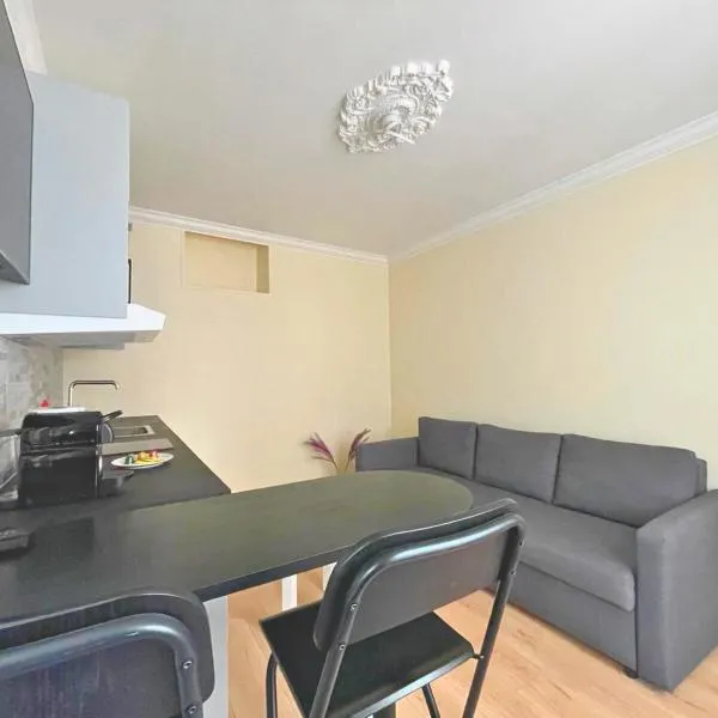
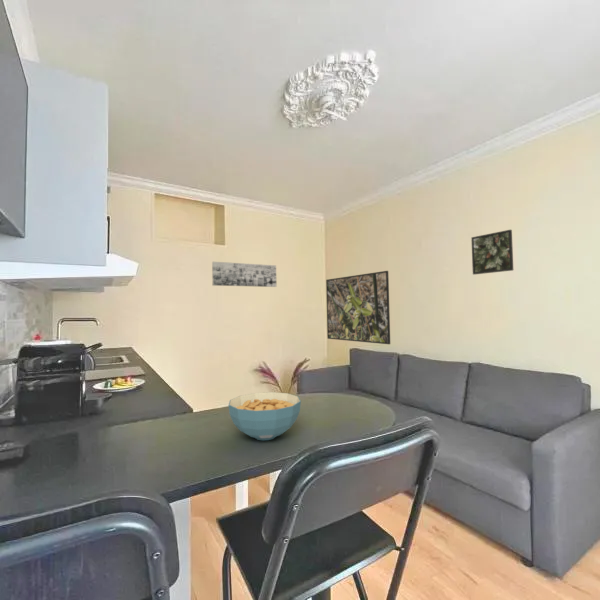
+ cereal bowl (265, 418)
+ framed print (354, 308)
+ wall art (245, 274)
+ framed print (491, 253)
